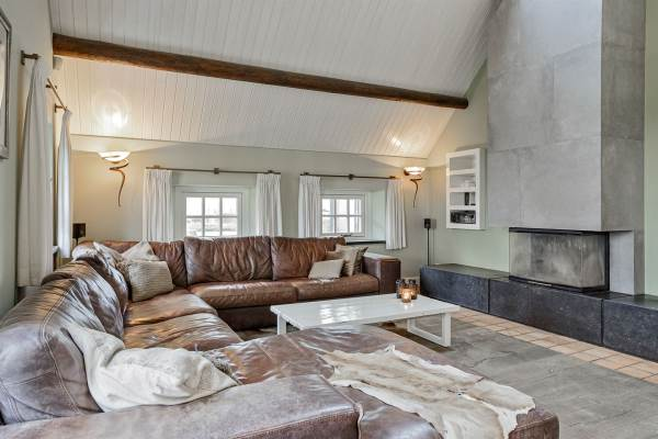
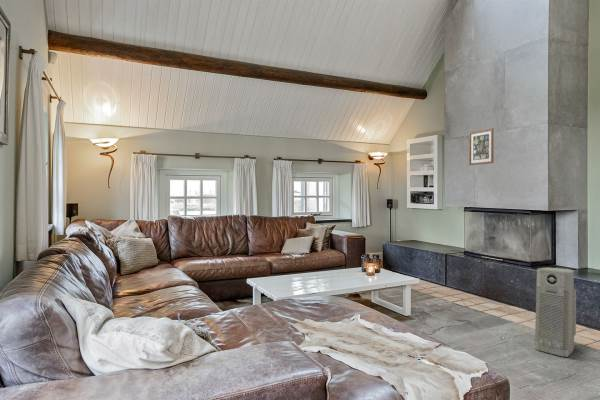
+ wall art (480, 147)
+ air purifier (556, 308)
